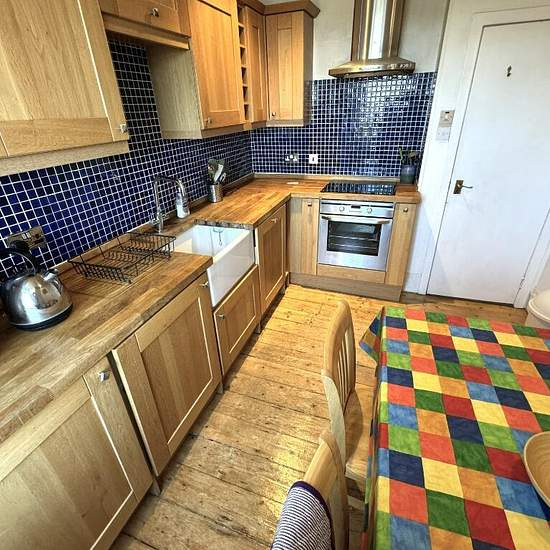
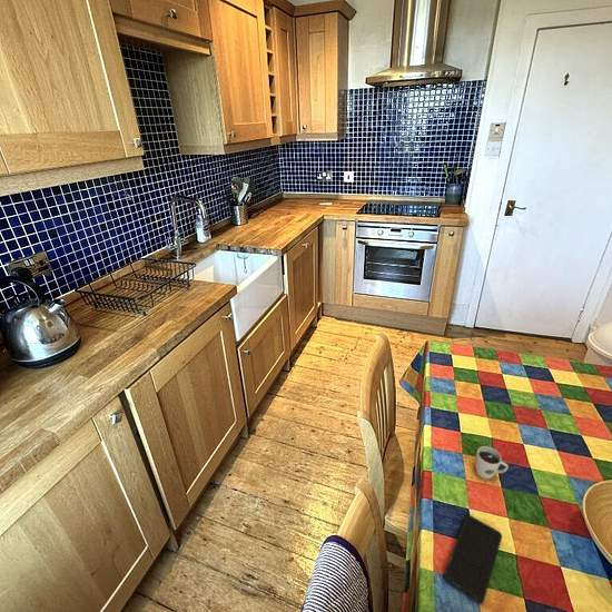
+ cup (492, 458)
+ smartphone (474, 554)
